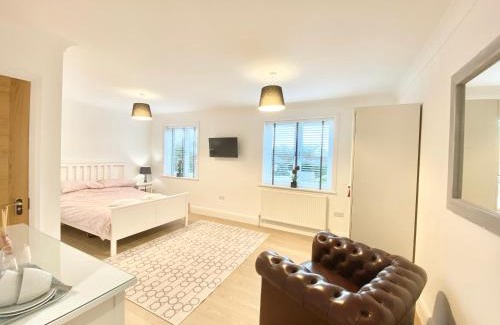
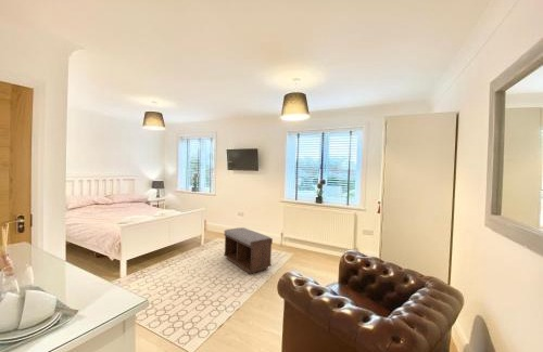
+ bench (245, 248)
